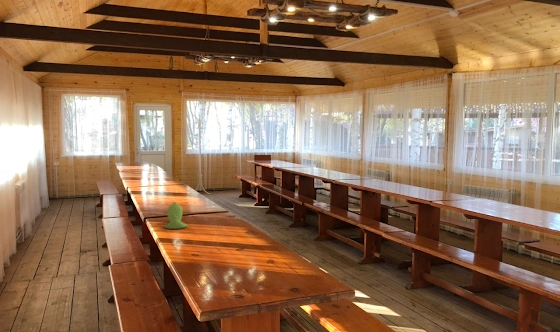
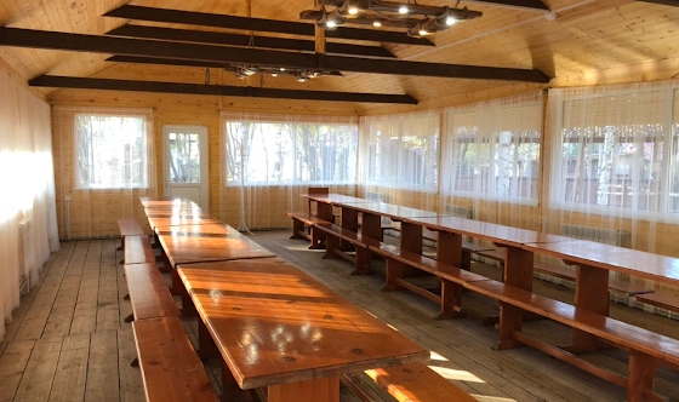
- vase (175, 214)
